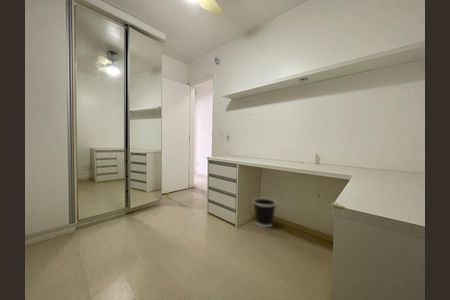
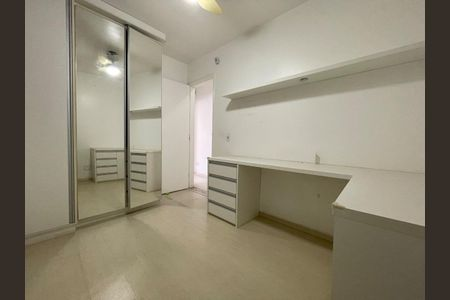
- wastebasket (264, 212)
